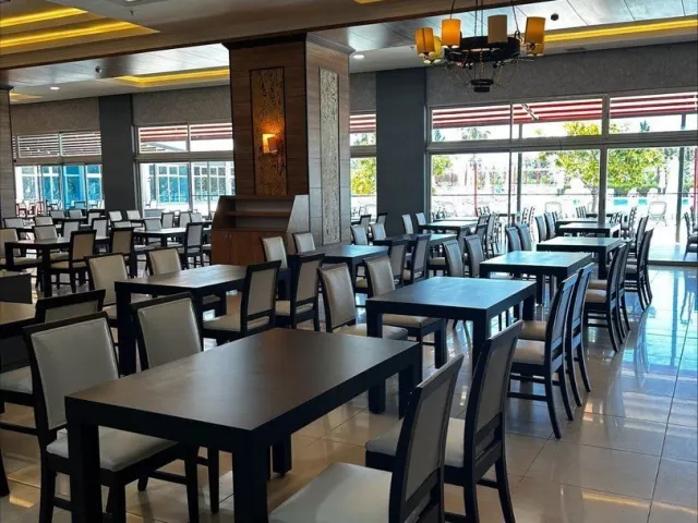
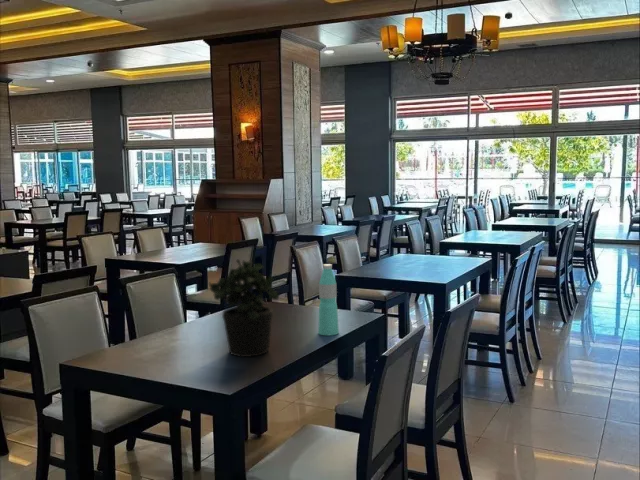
+ water bottle (328, 298)
+ potted plant (244, 305)
